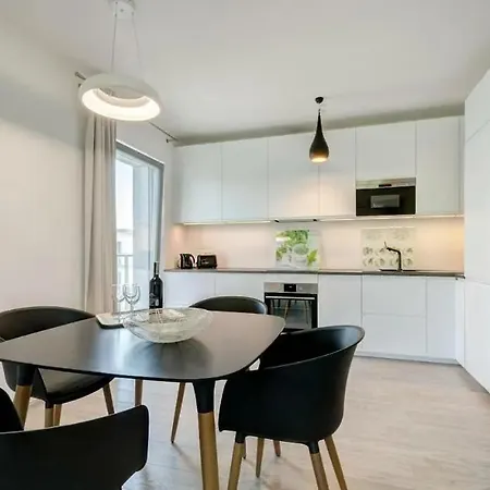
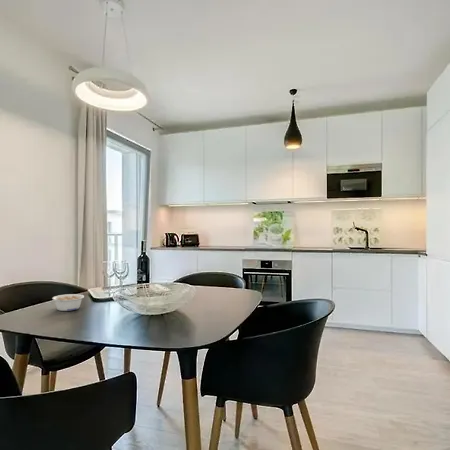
+ legume (68, 301)
